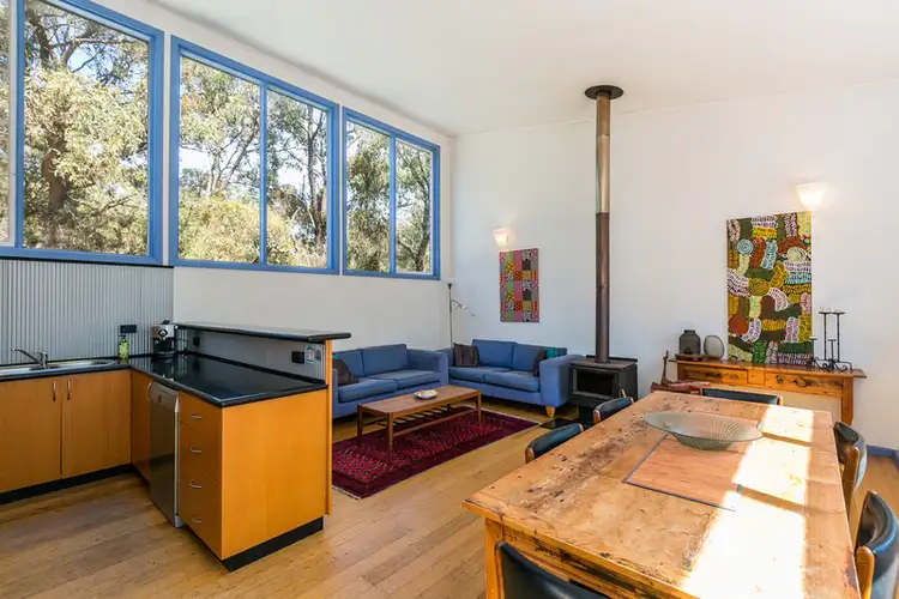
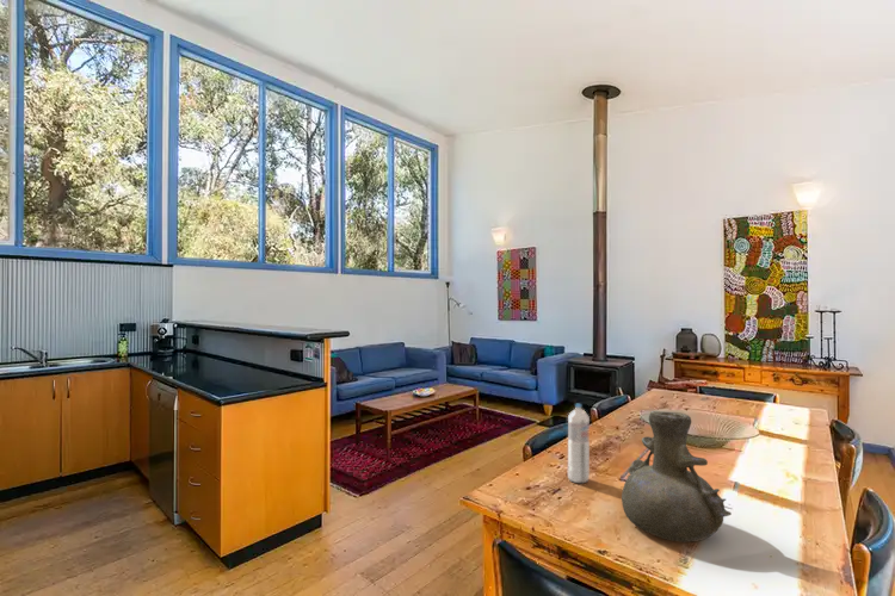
+ water bottle (578, 441)
+ vase (669, 468)
